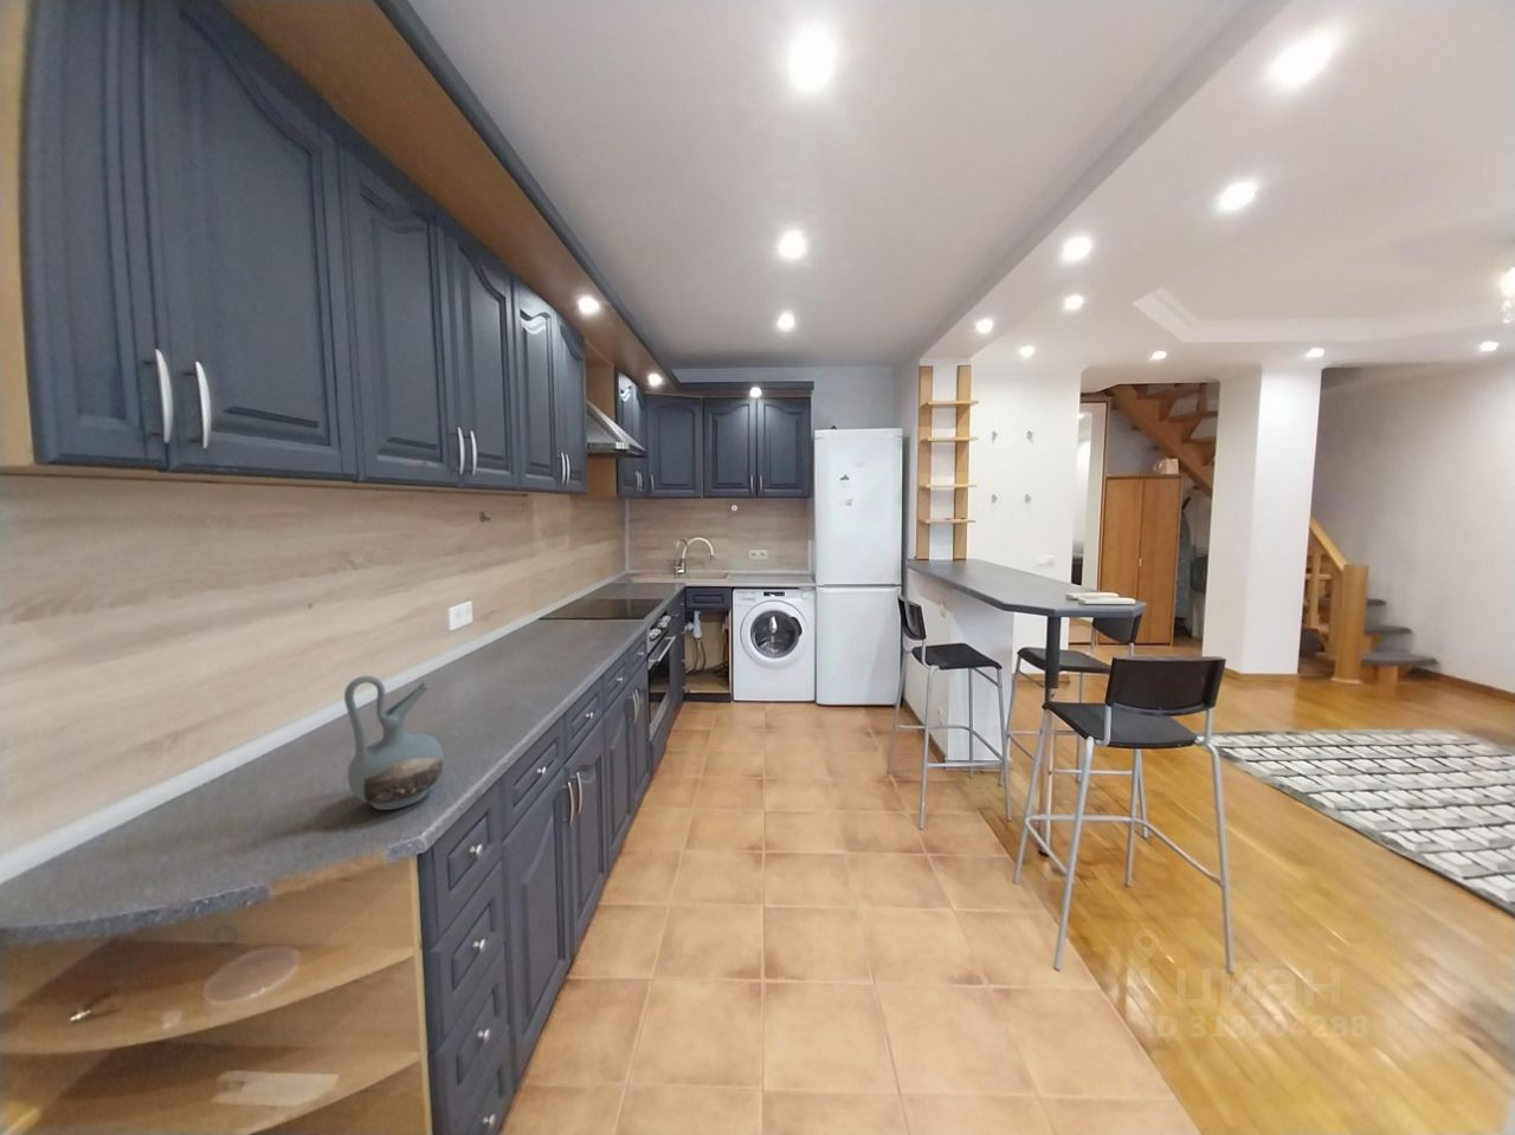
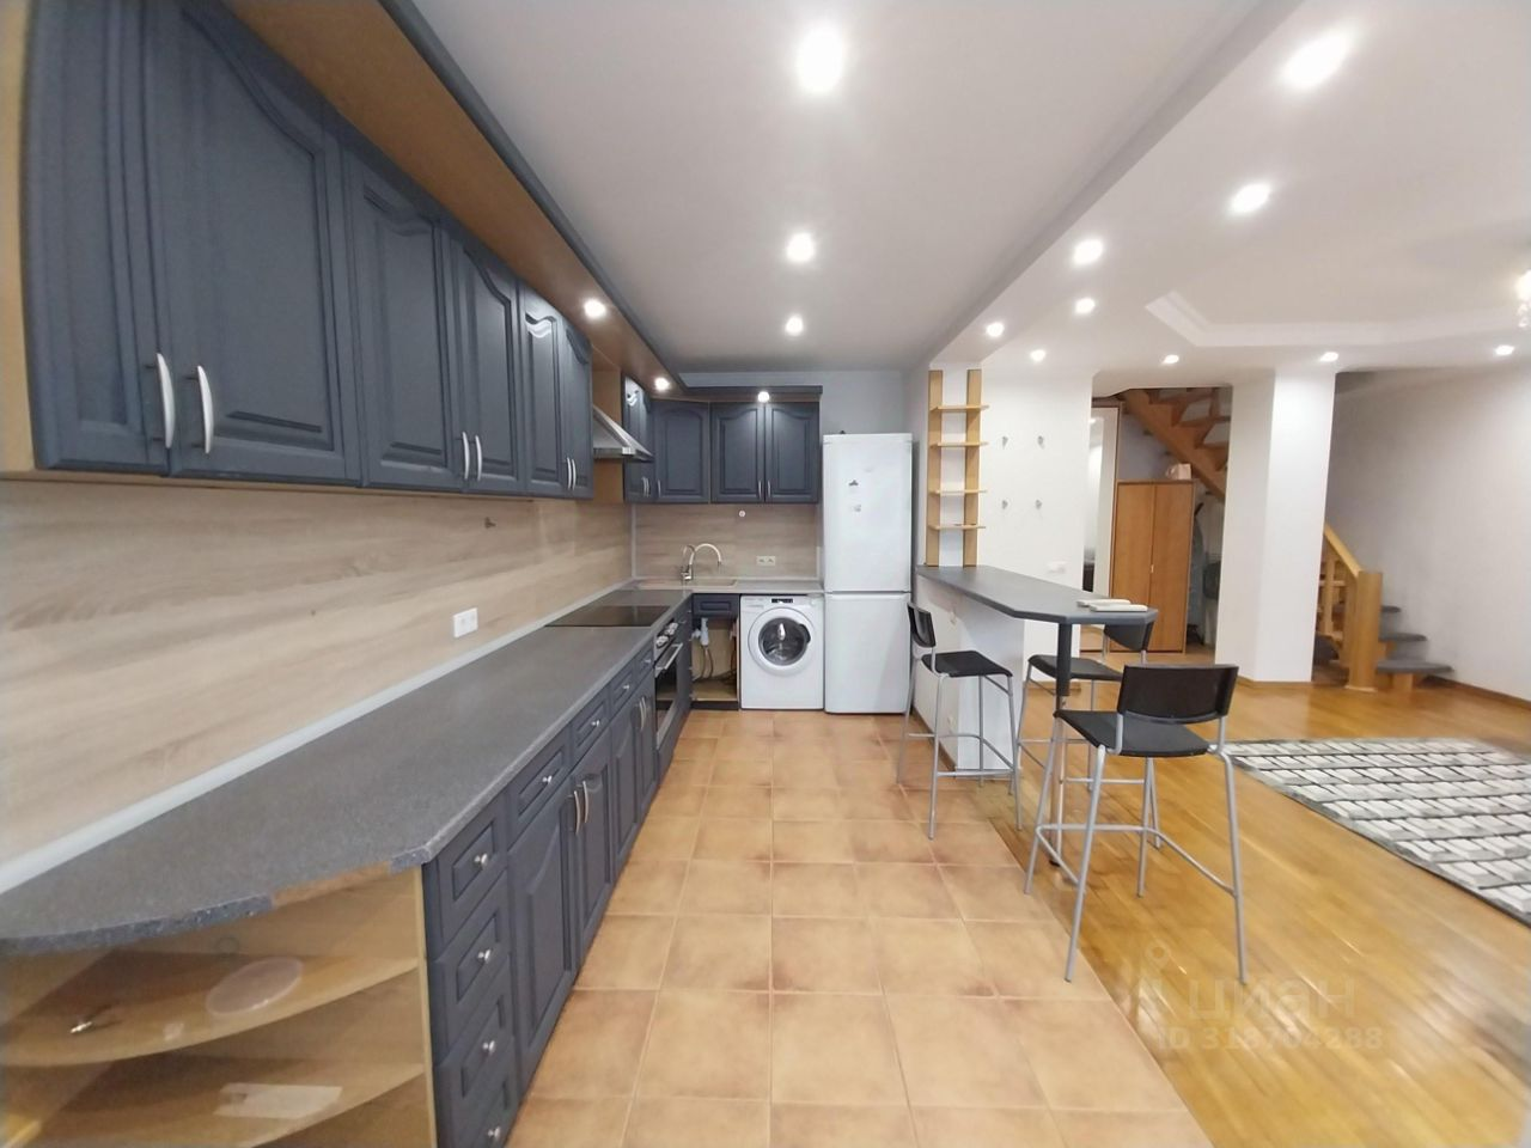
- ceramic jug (395, 734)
